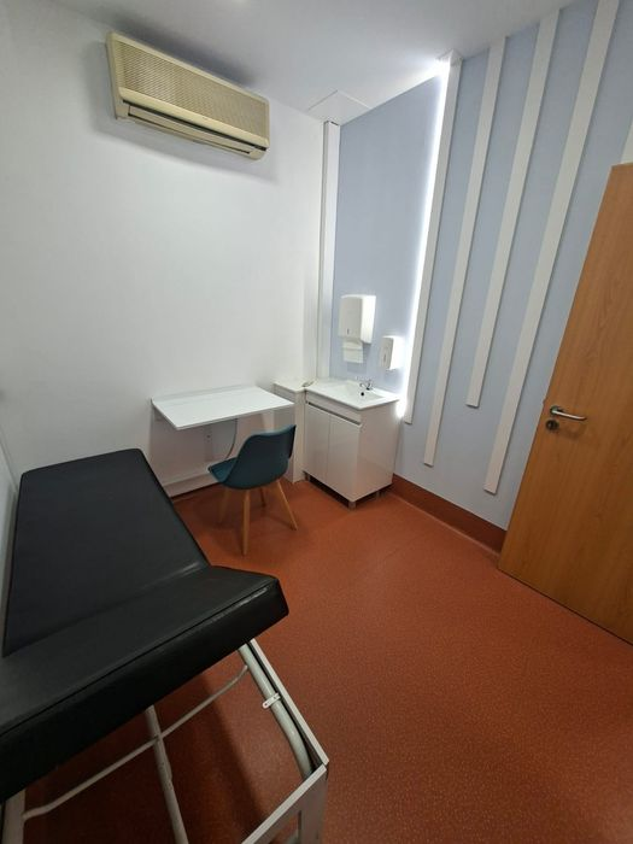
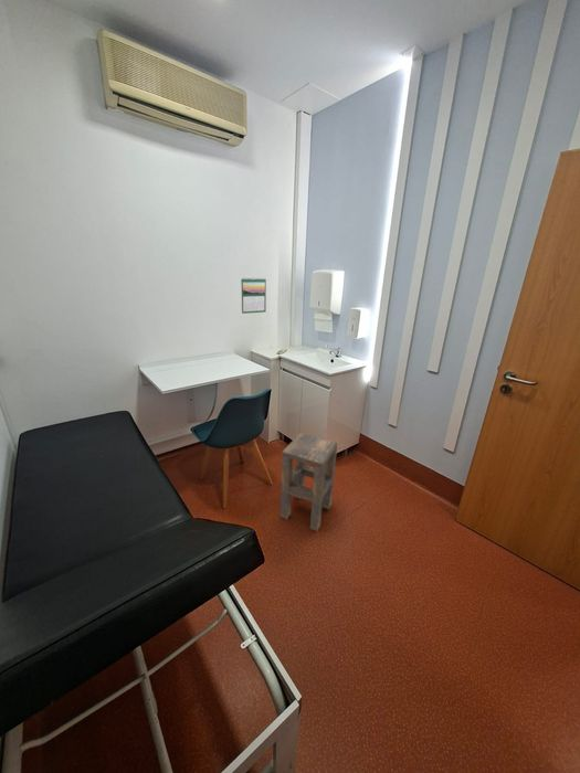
+ side table (310, 477)
+ calendar (253, 295)
